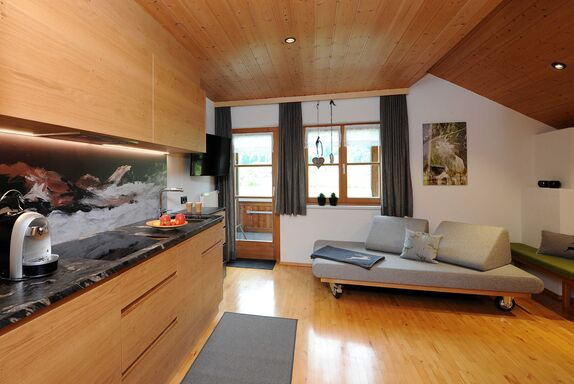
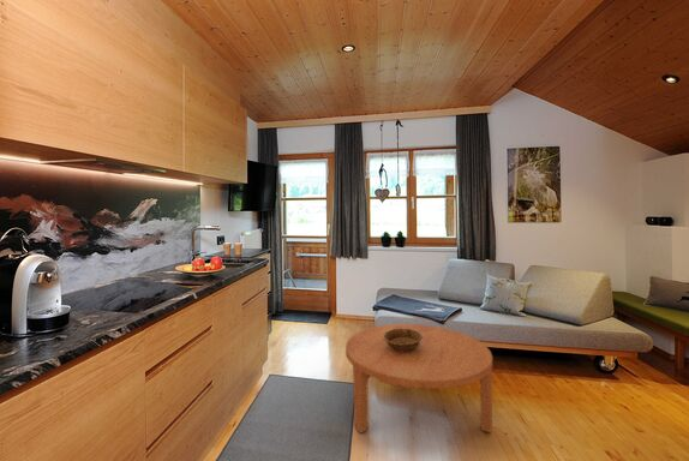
+ decorative bowl (402, 340)
+ coffee table (415, 376)
